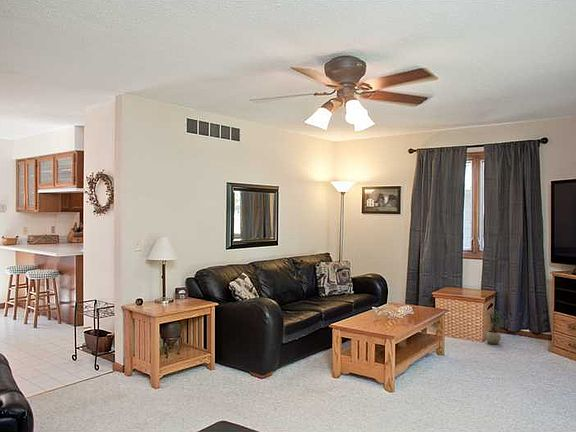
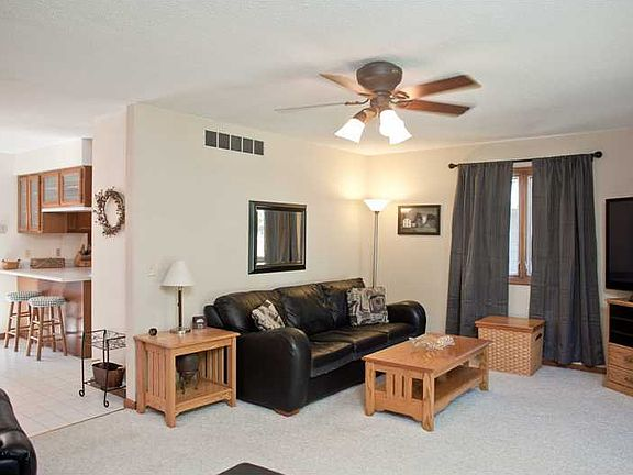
- potted plant (496, 327)
